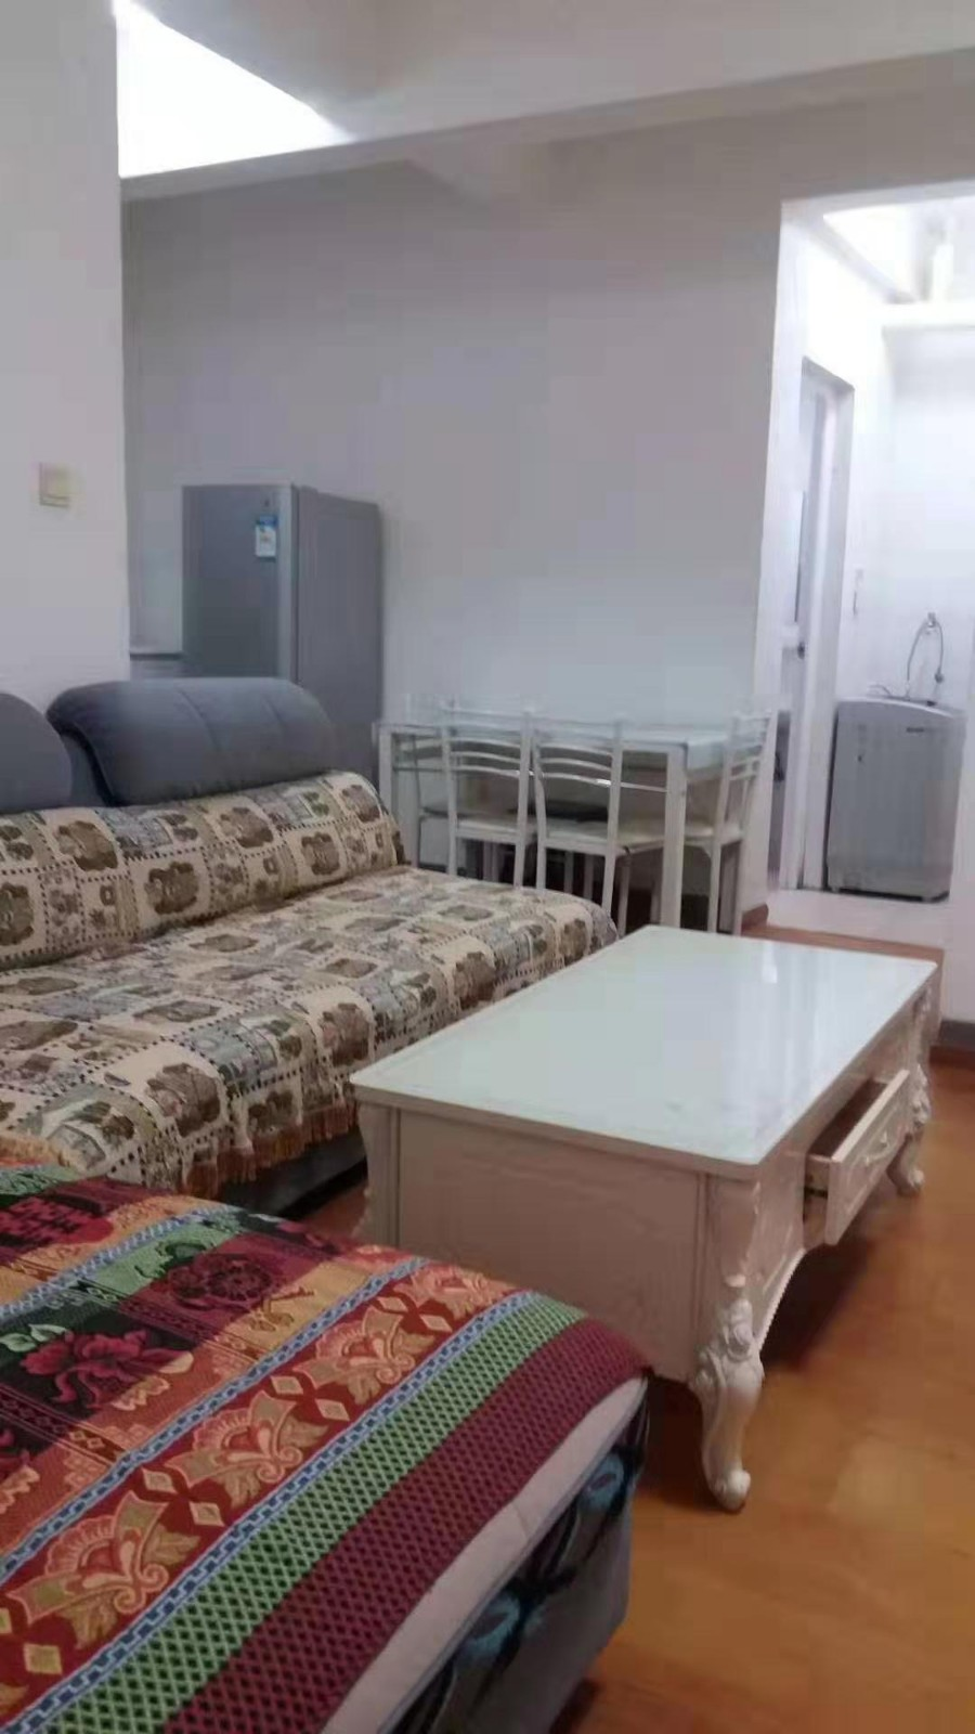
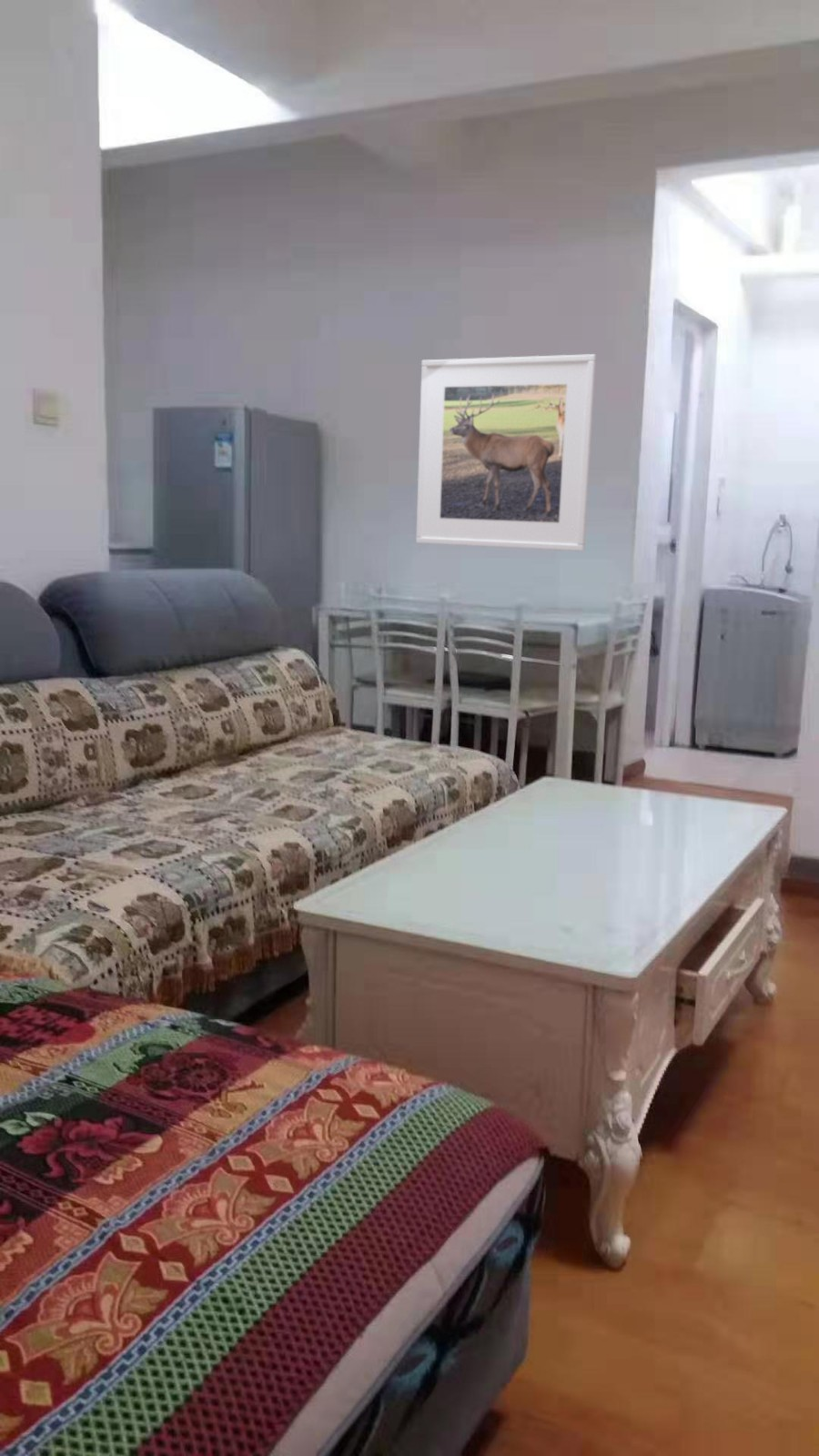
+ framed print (501, 453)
